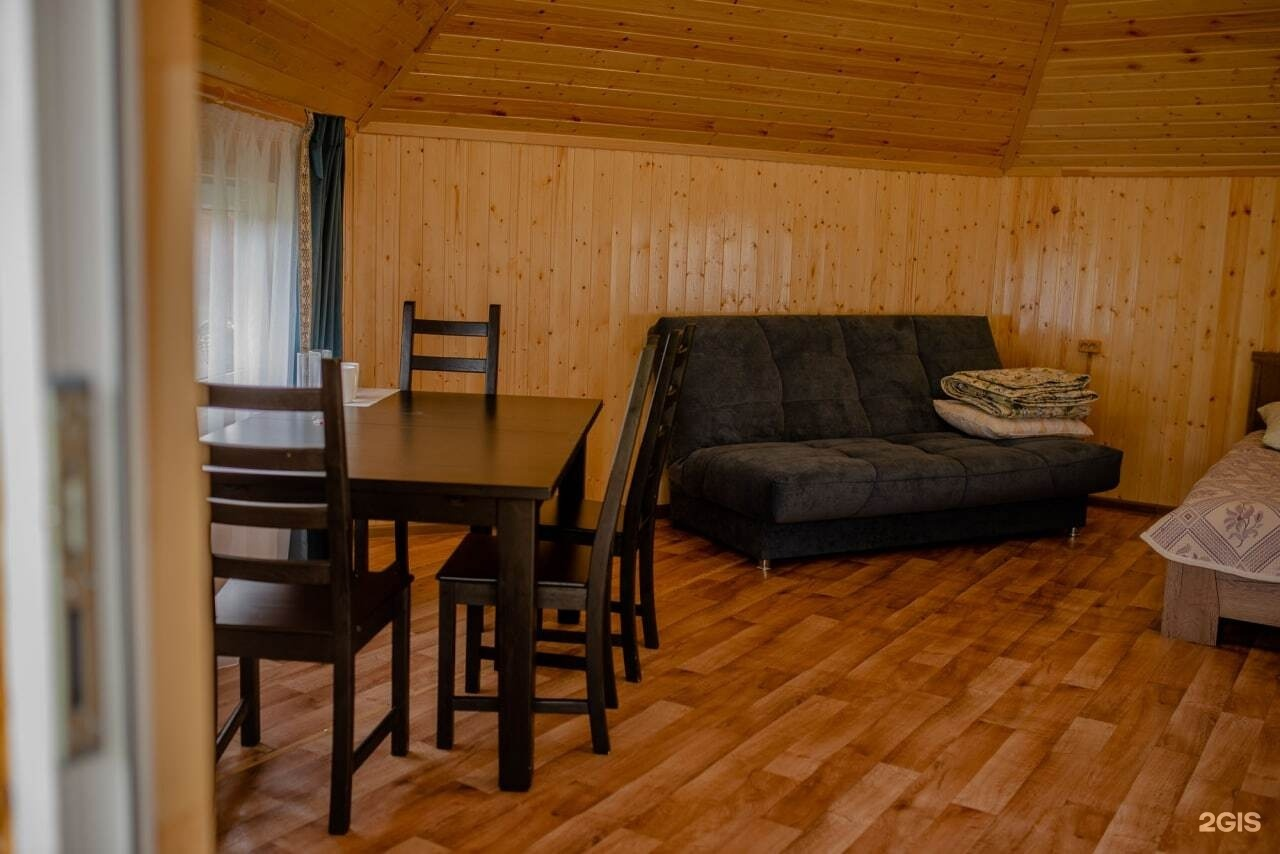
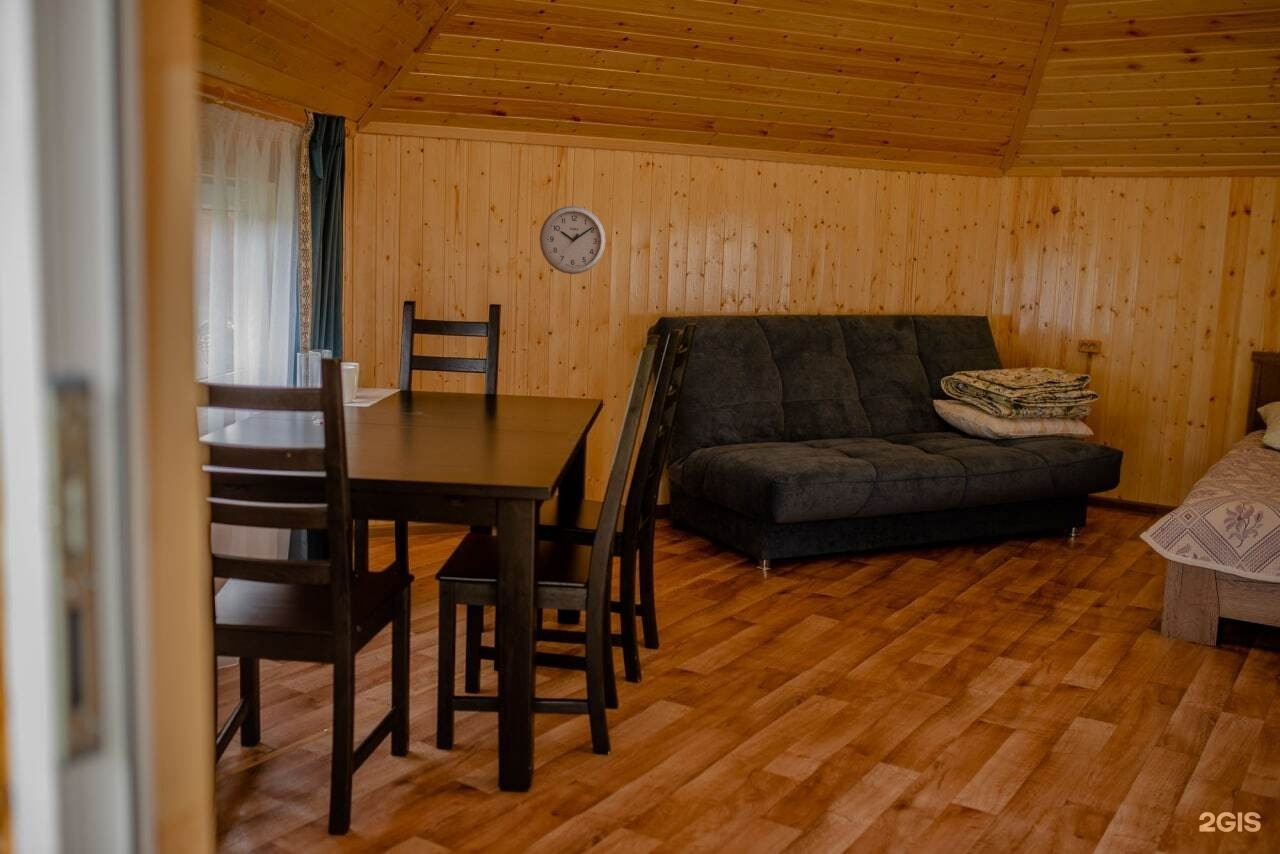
+ wall clock (573, 240)
